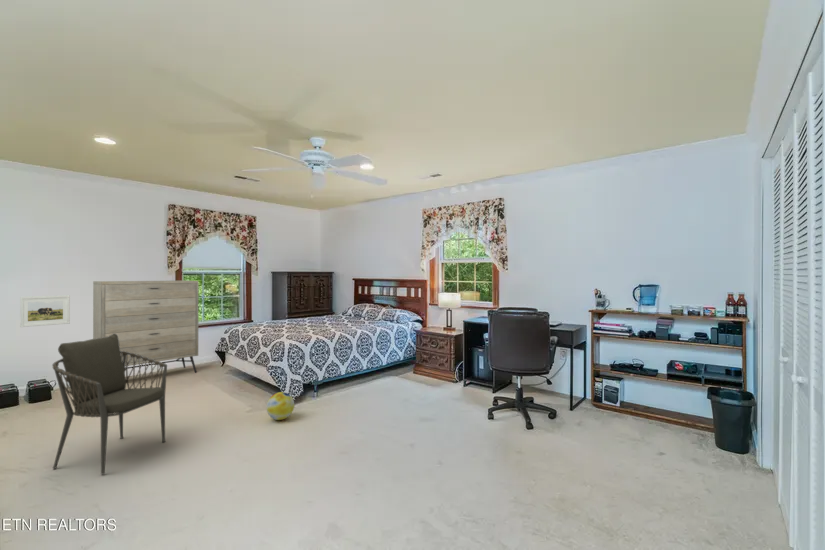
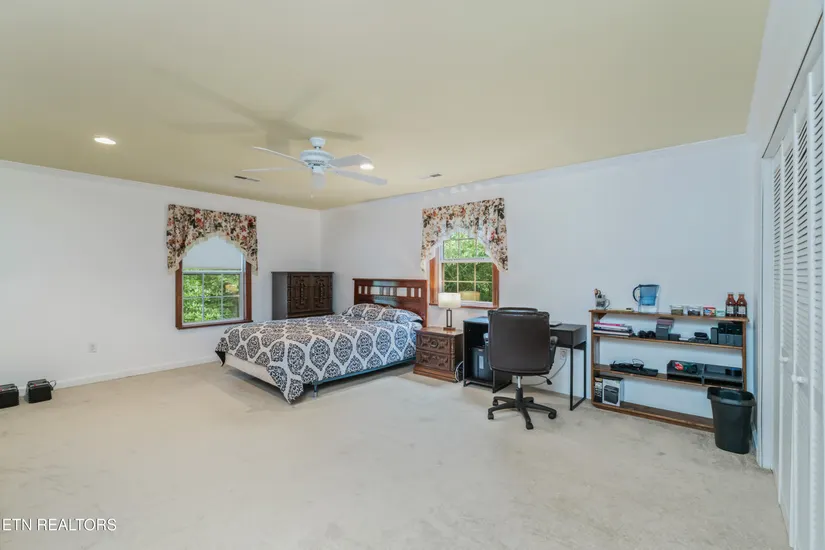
- armchair (112, 396)
- ball (280, 405)
- dresser (148, 329)
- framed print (45, 310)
